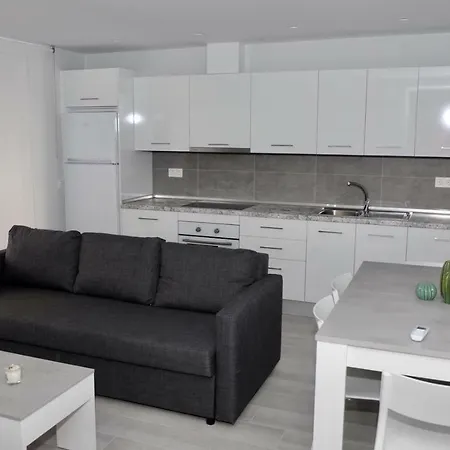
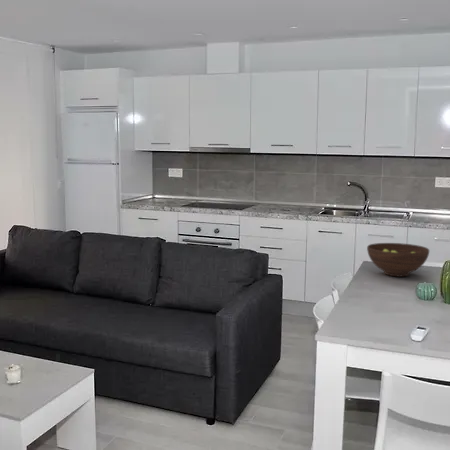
+ fruit bowl (397, 261)
